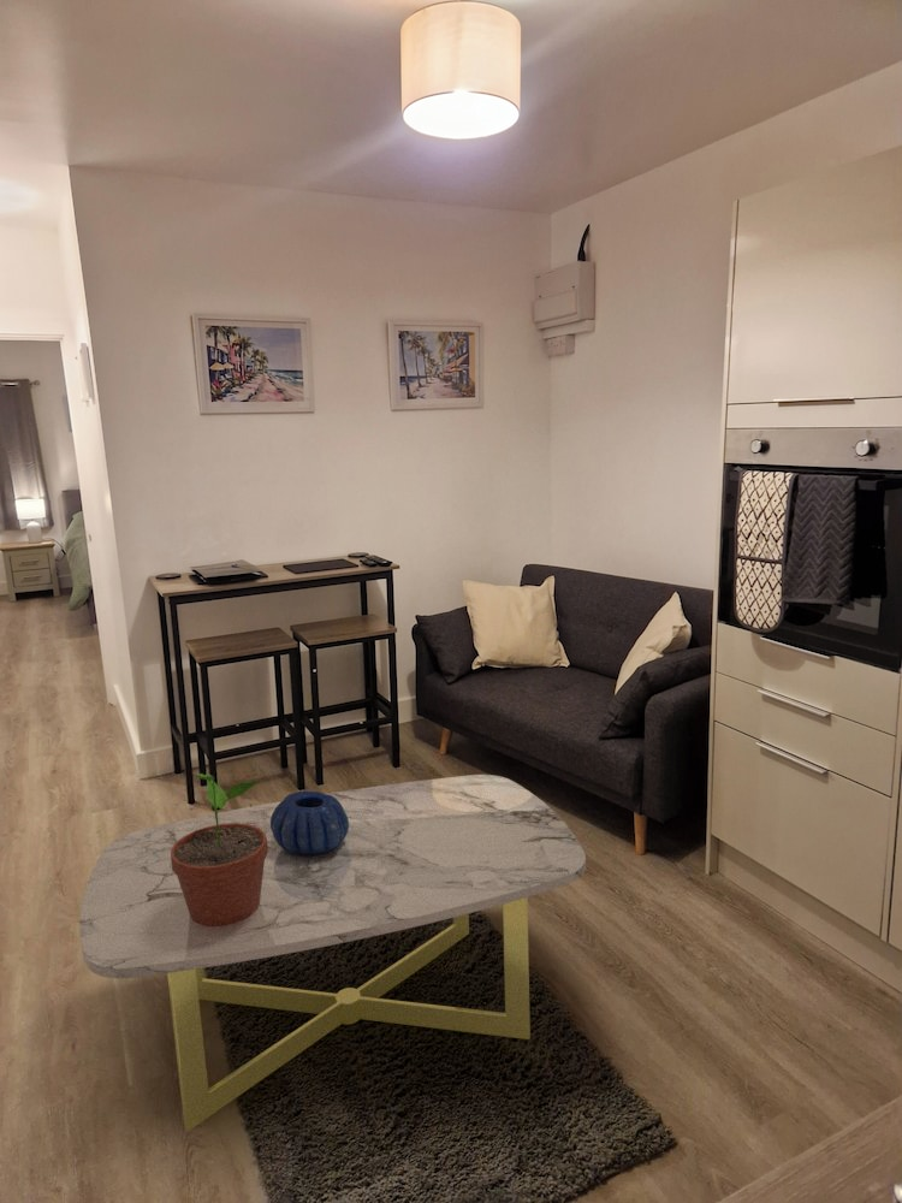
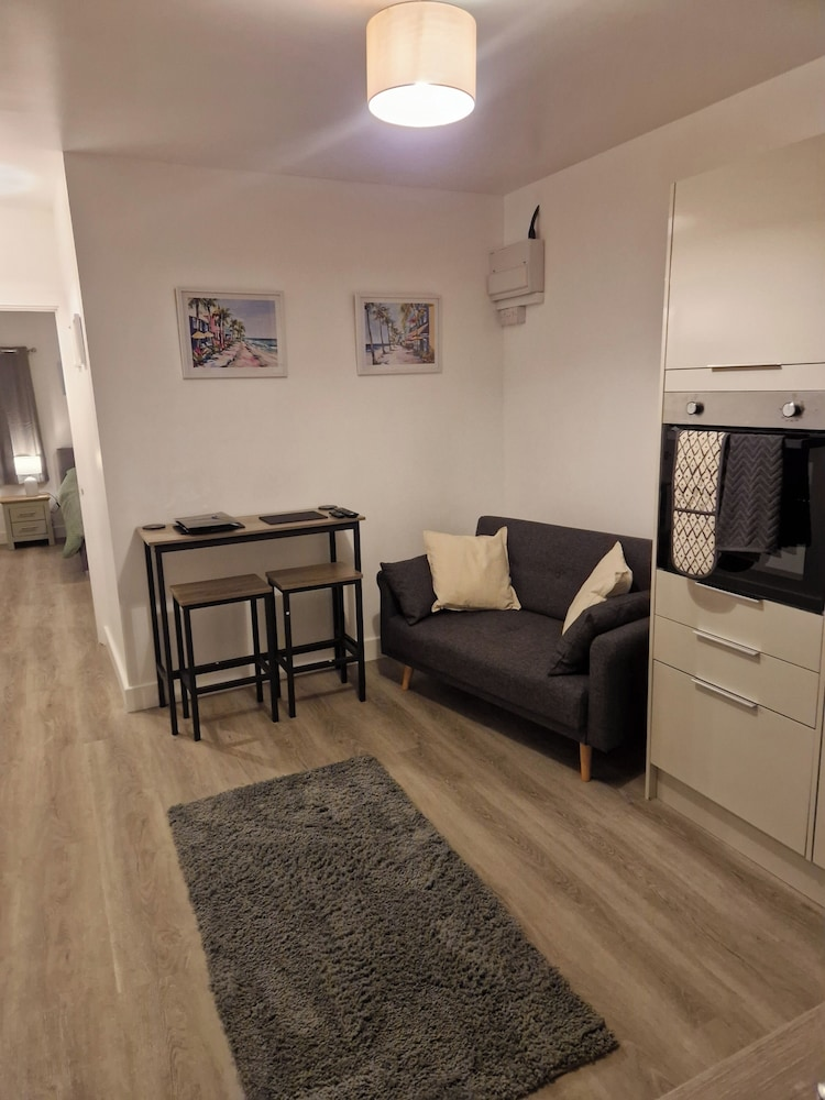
- potted plant (218, 834)
- decorative bowl (309, 820)
- coffee table (344, 935)
